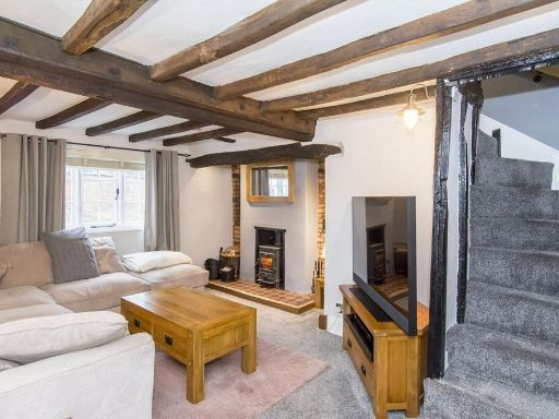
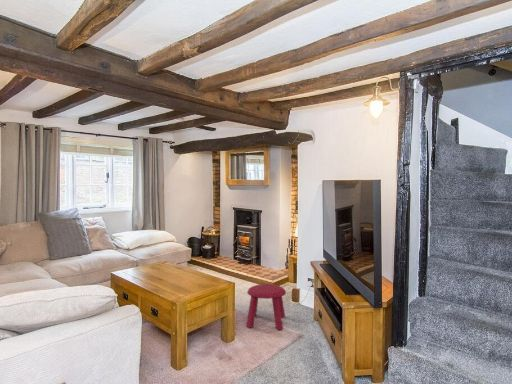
+ stool (266, 298)
